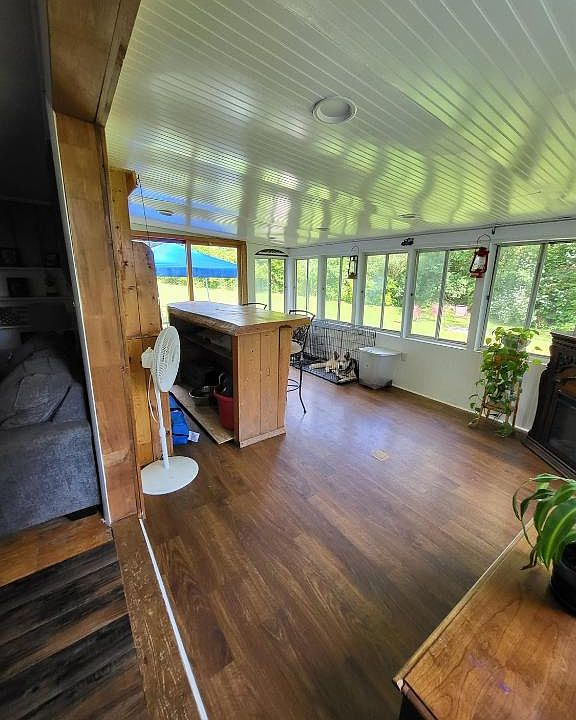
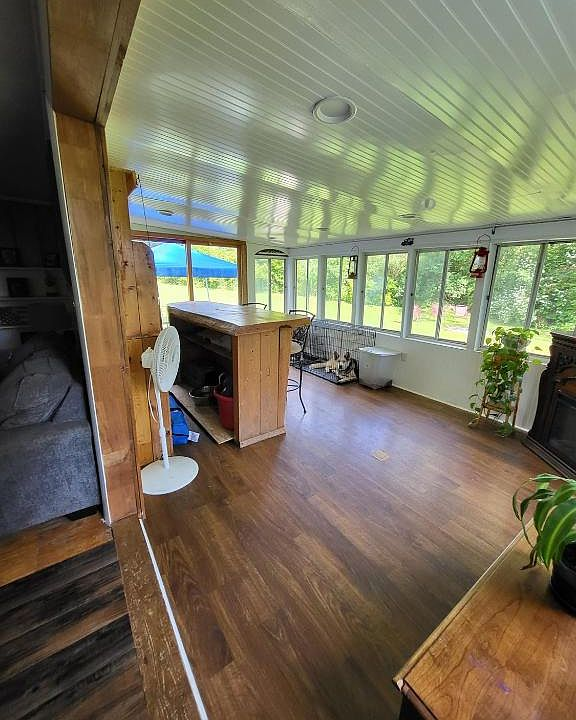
+ pendant light (429, 181)
